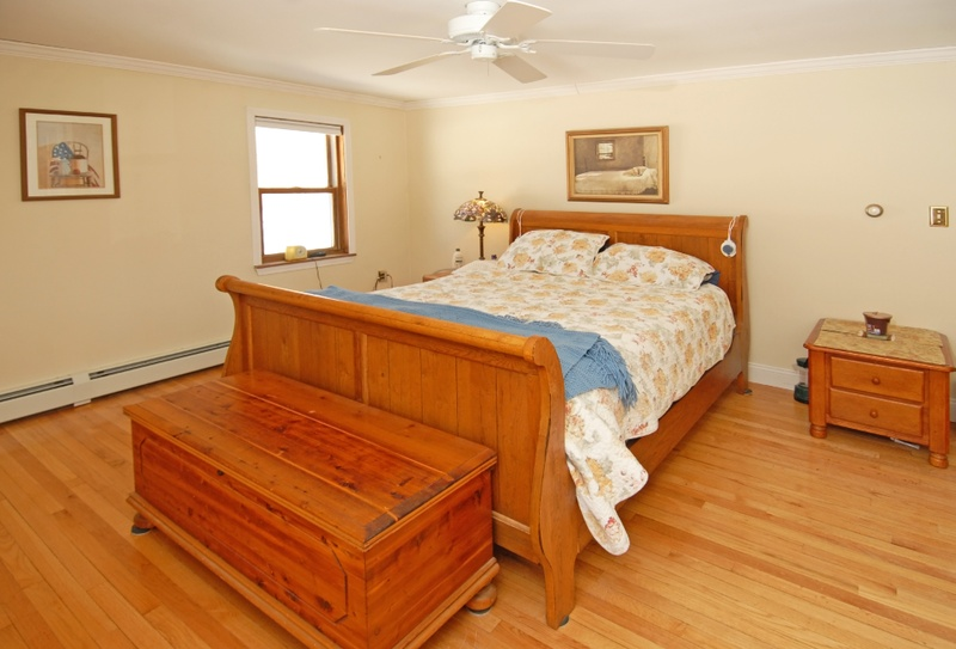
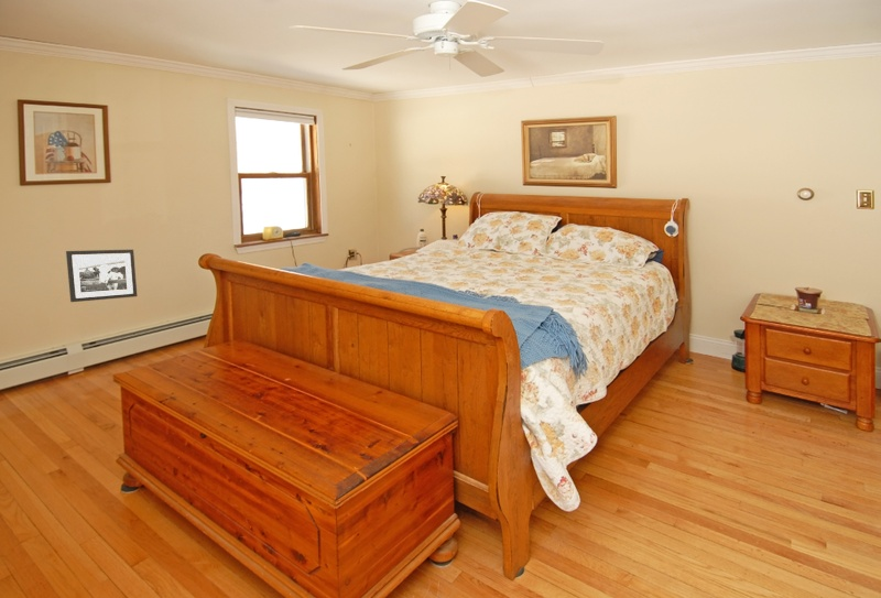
+ picture frame (102, 274)
